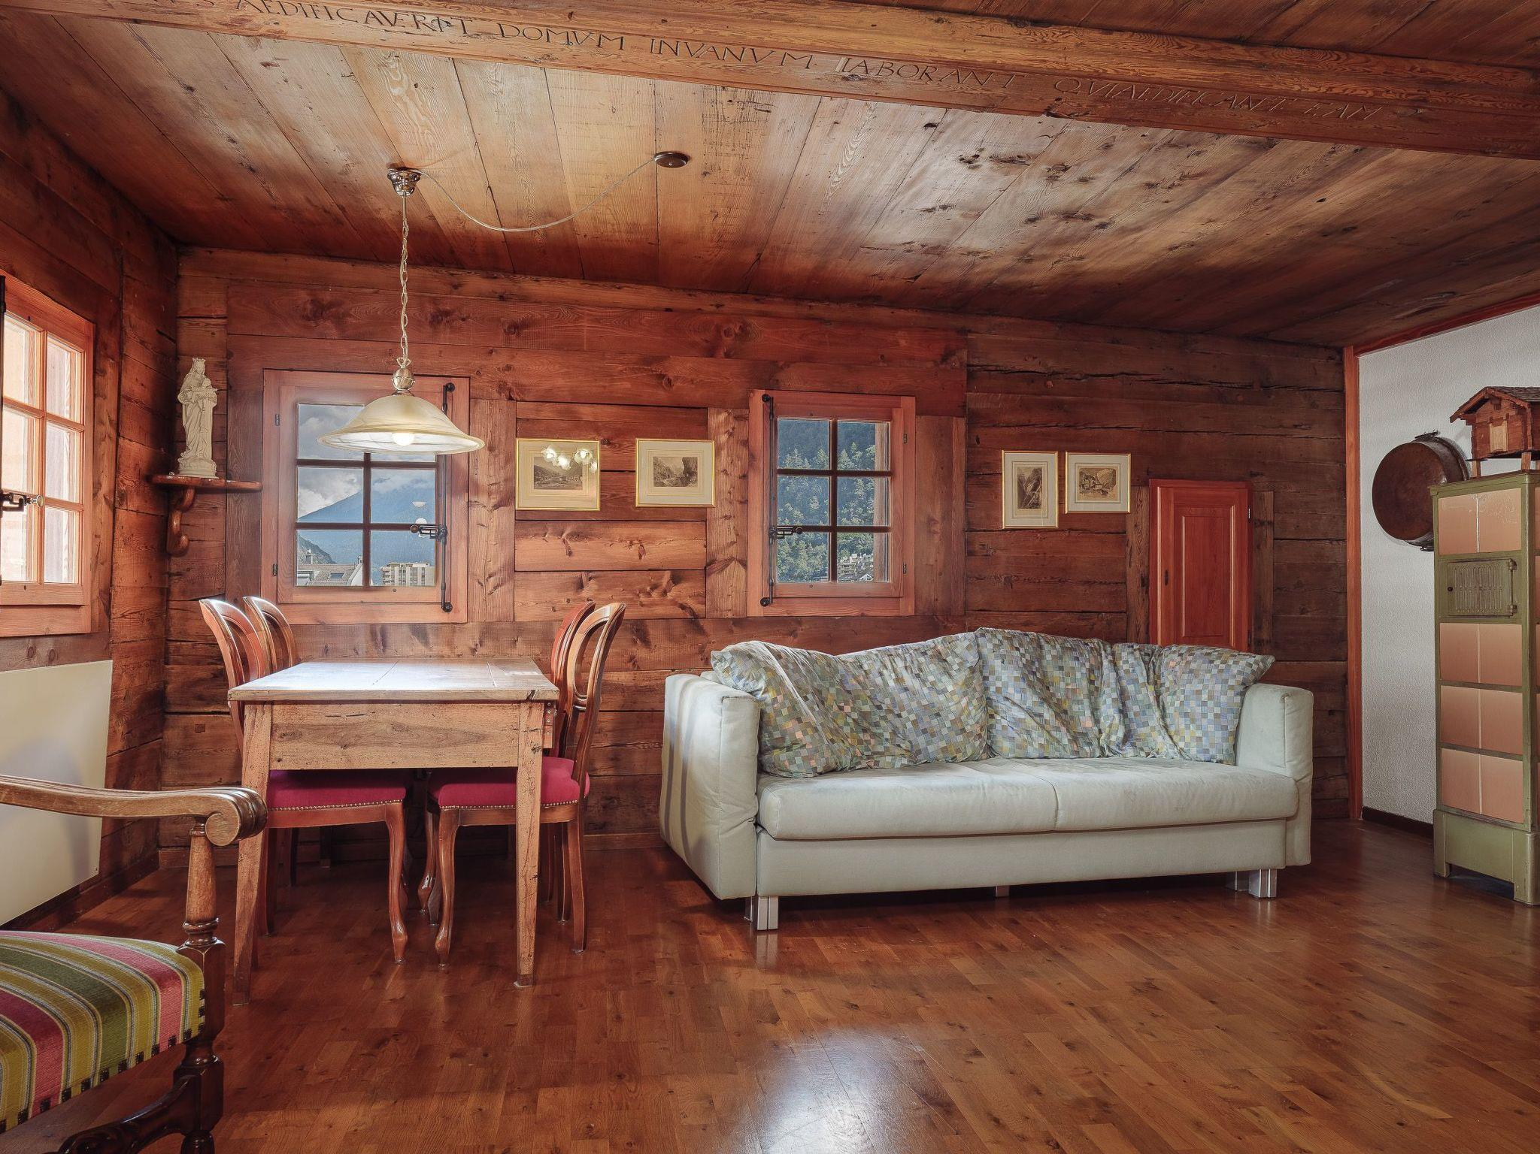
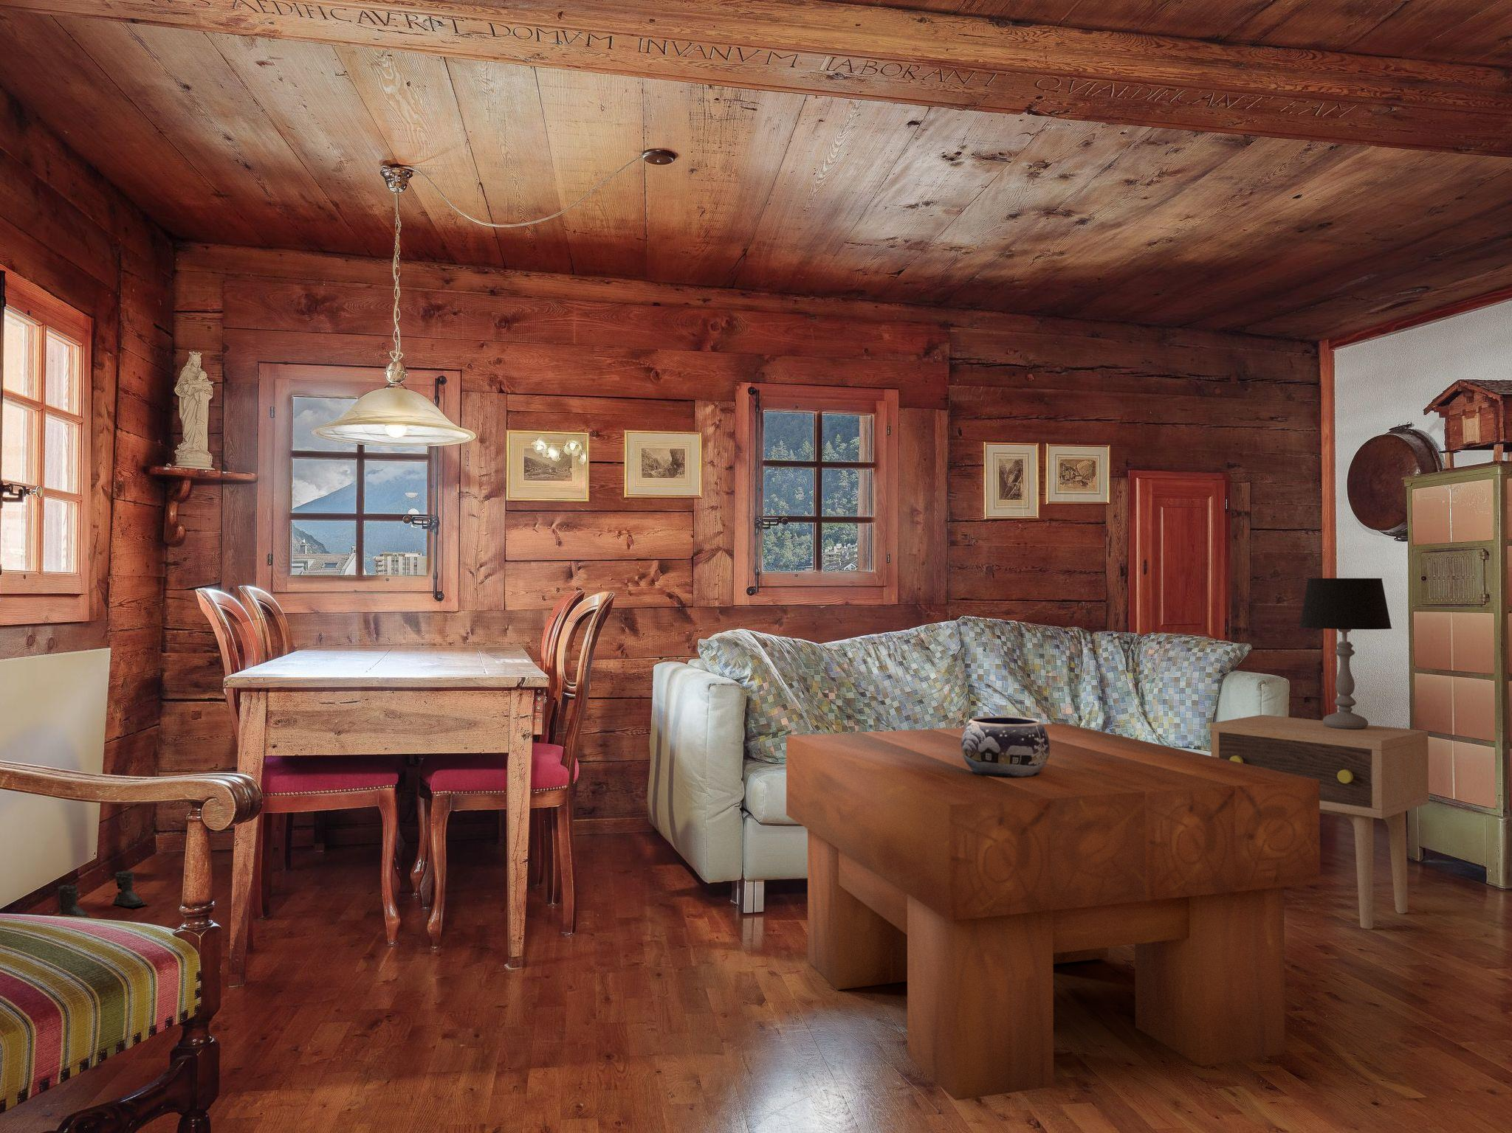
+ coffee table (1019, 878)
+ table lamp (1344, 652)
+ decorative bowl (1005, 745)
+ side table (1319, 812)
+ boots (111, 903)
